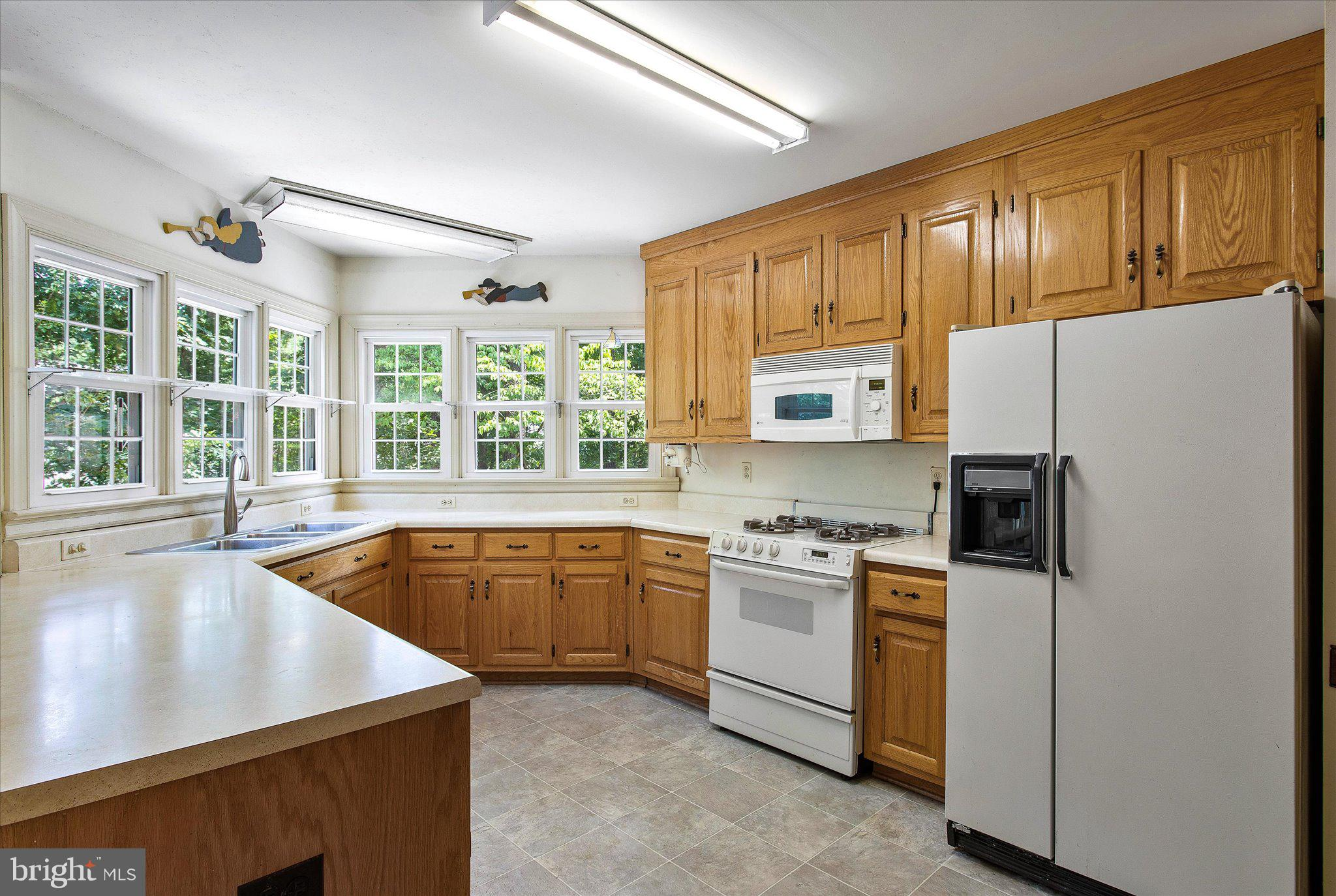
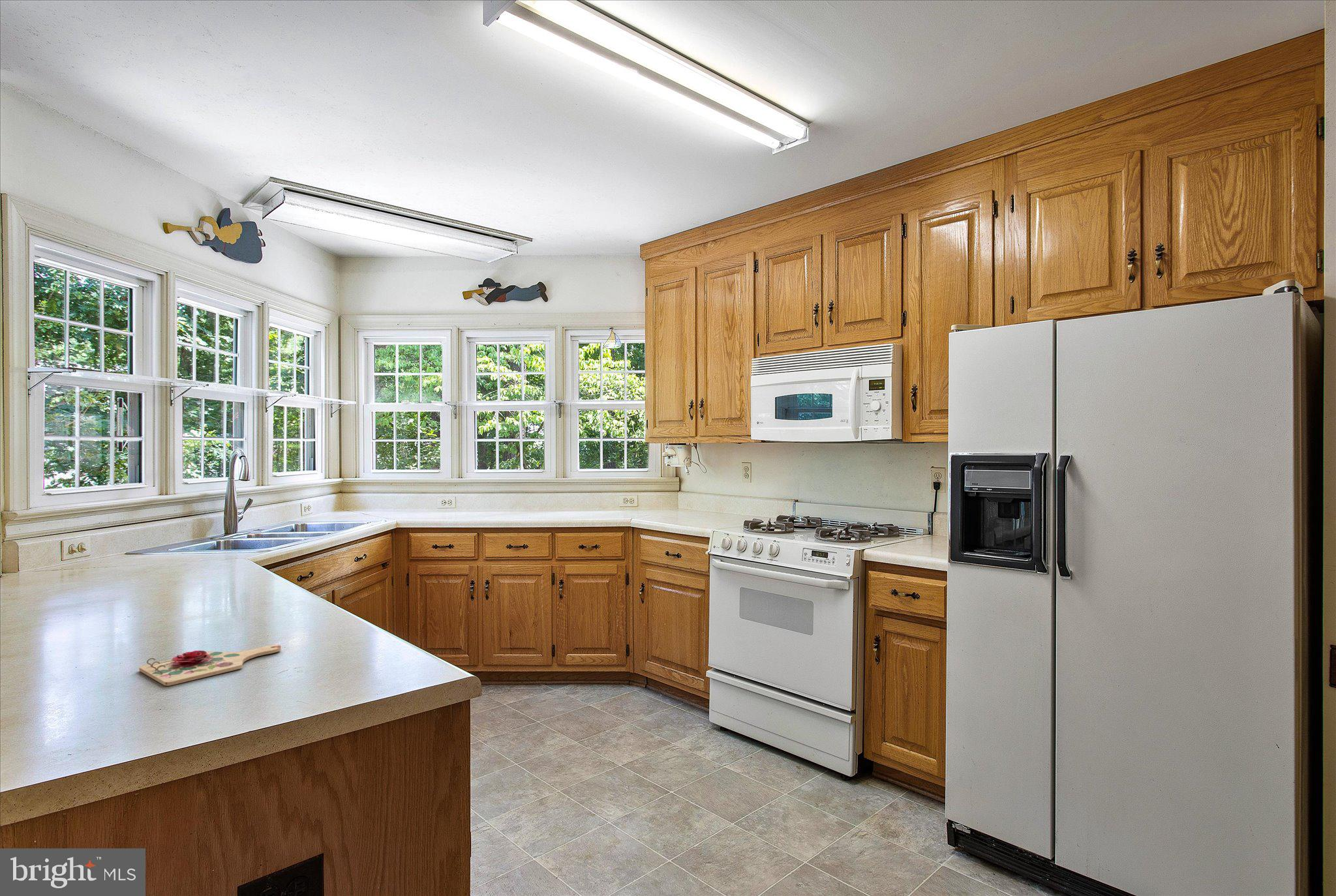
+ cutting board (220, 655)
